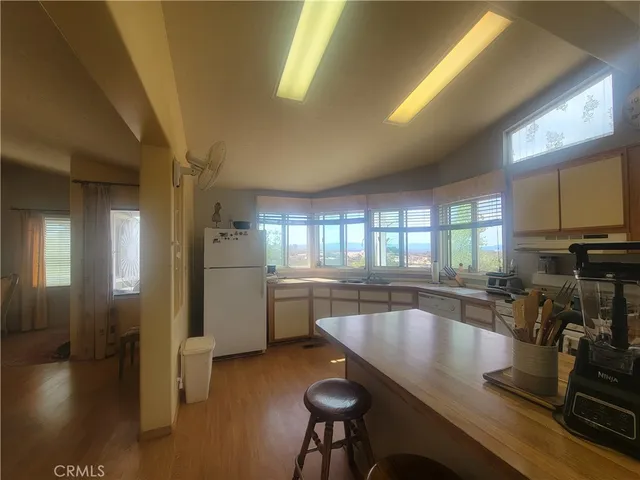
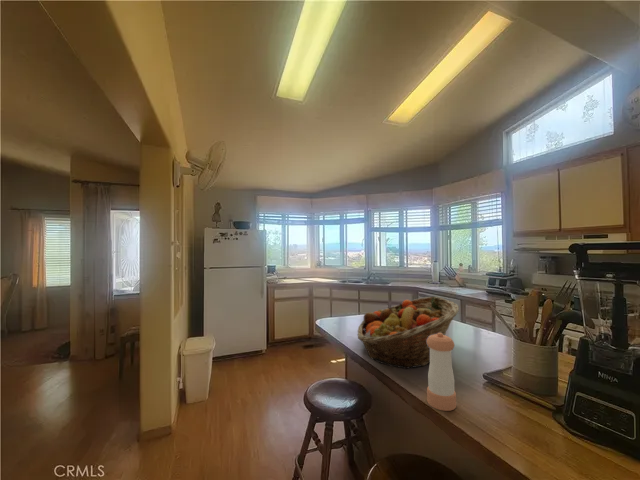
+ fruit basket (405, 326)
+ pepper shaker (440, 368)
